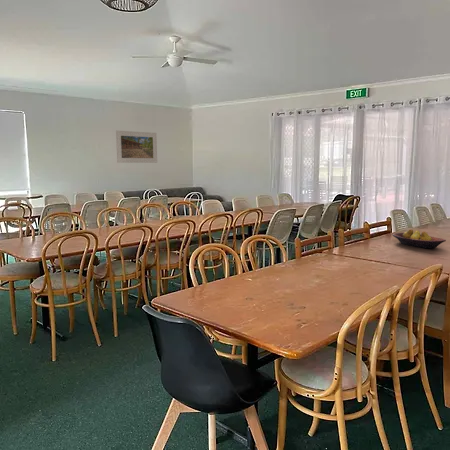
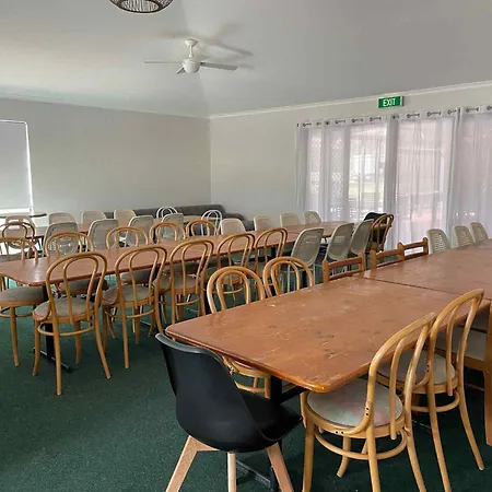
- fruit bowl (417, 237)
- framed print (137, 147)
